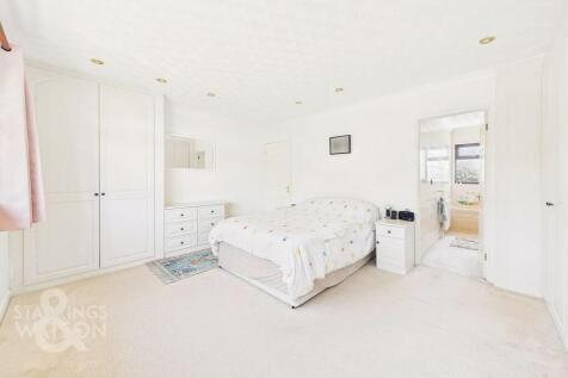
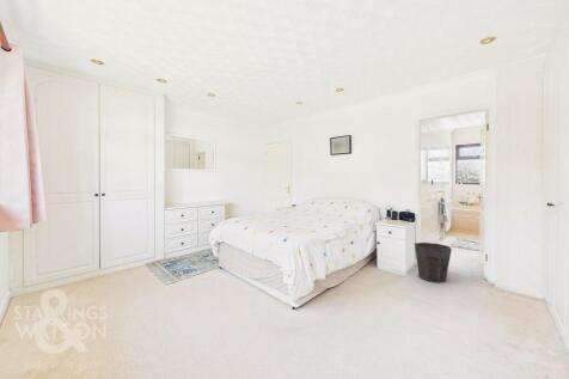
+ waste bin (432, 261)
